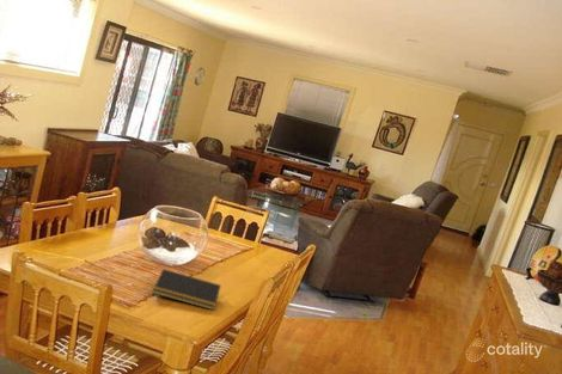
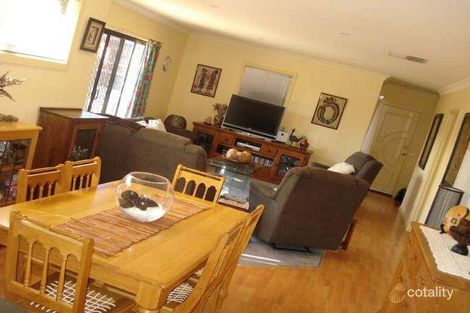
- notepad (188, 288)
